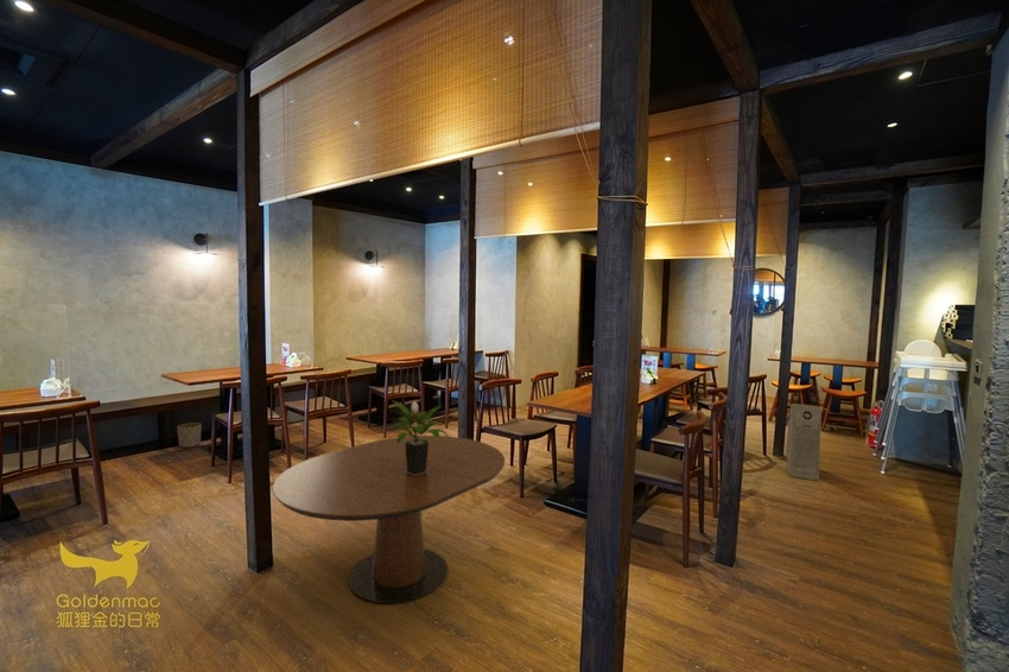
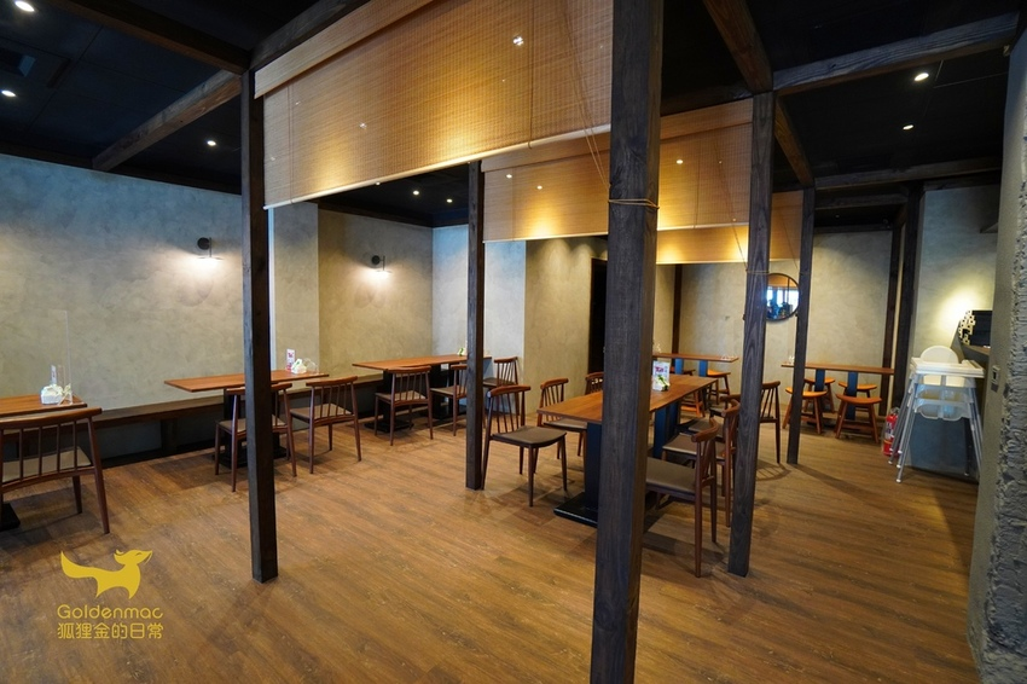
- planter (189, 435)
- potted plant (417, 436)
- dining table (408, 524)
- air purifier (802, 439)
